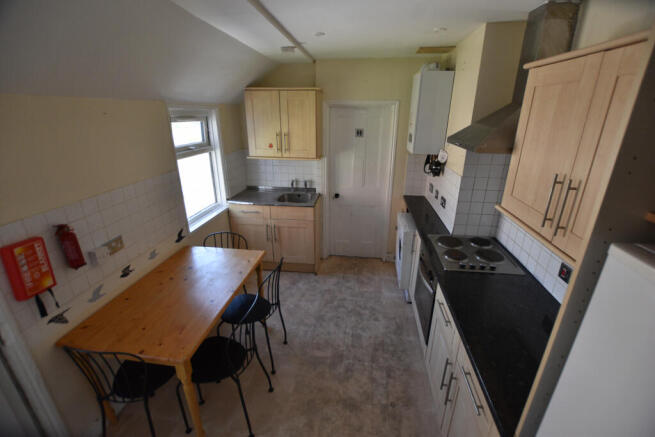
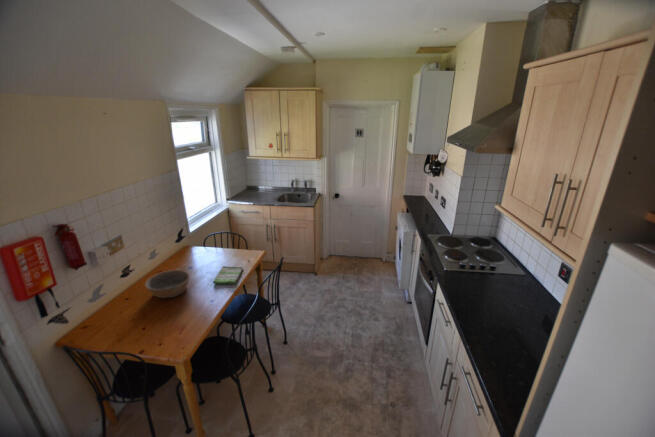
+ bowl (169, 285)
+ dish towel (228, 274)
